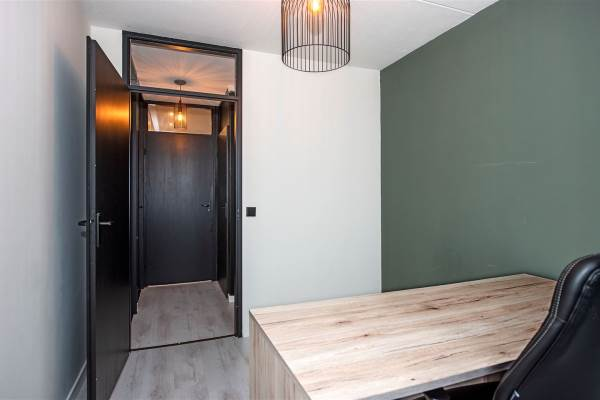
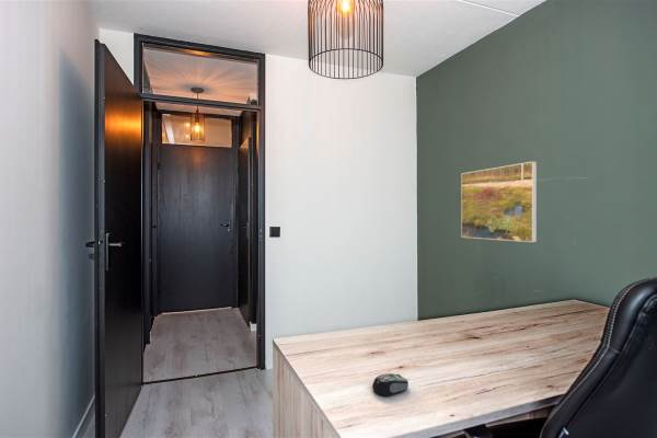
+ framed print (494, 204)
+ computer mouse (390, 381)
